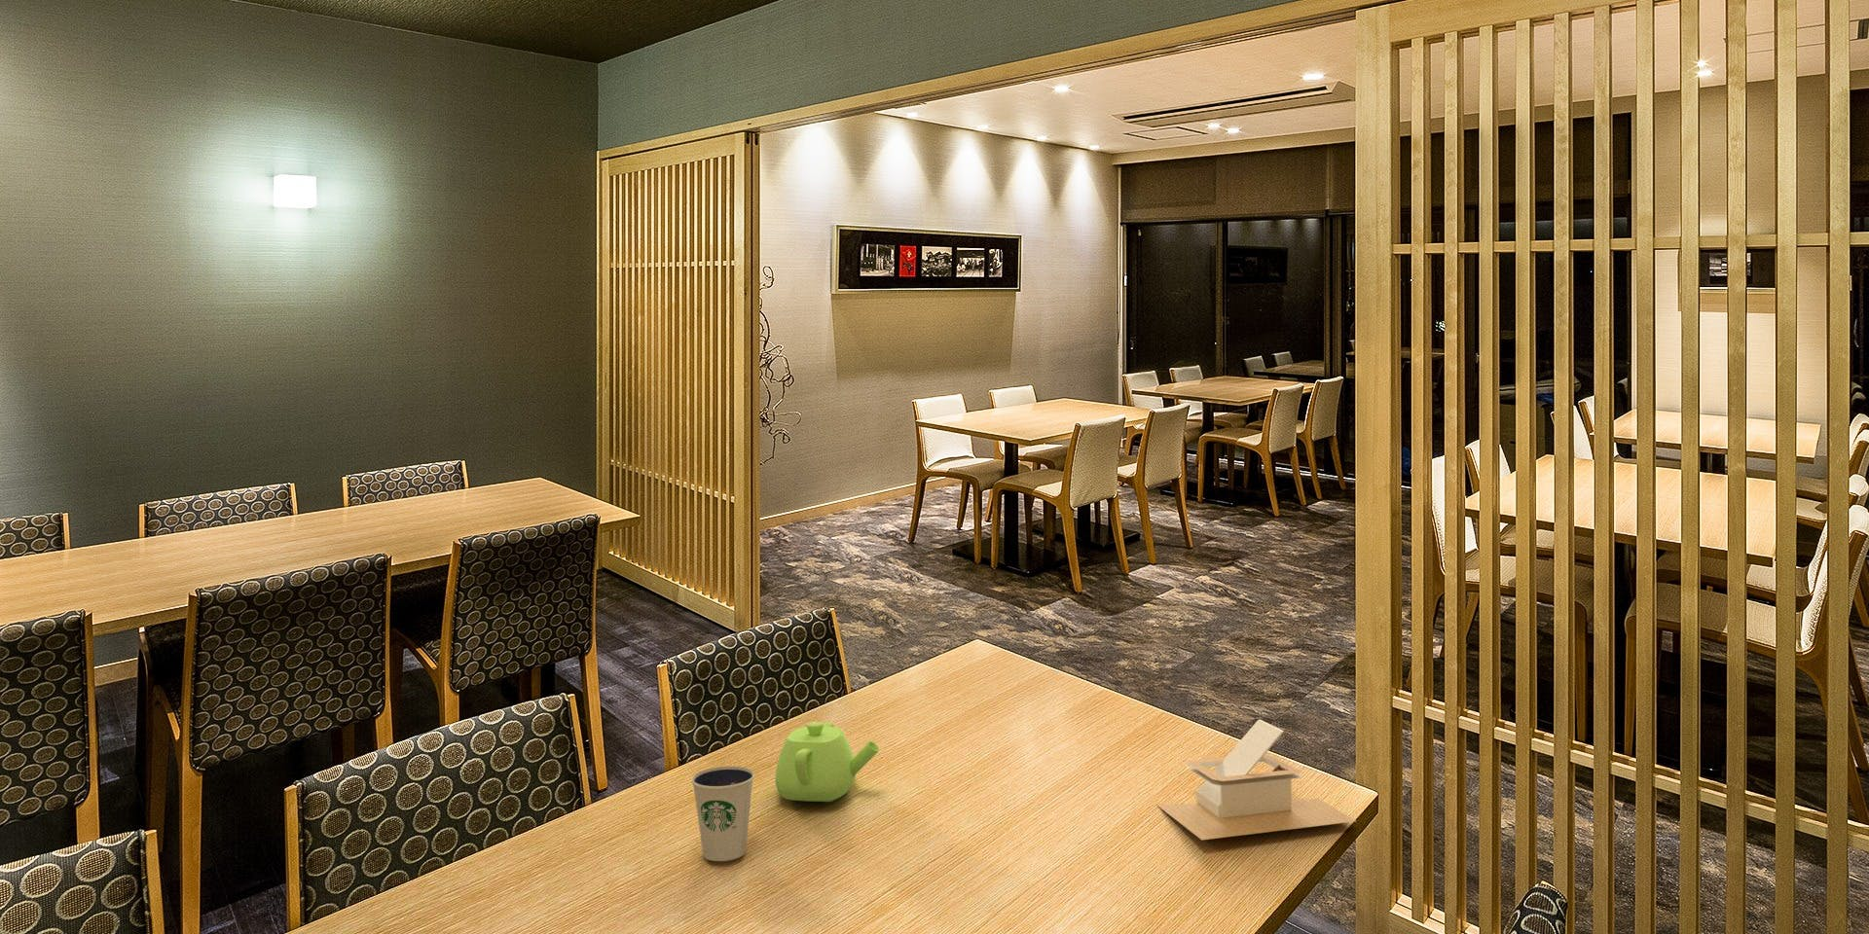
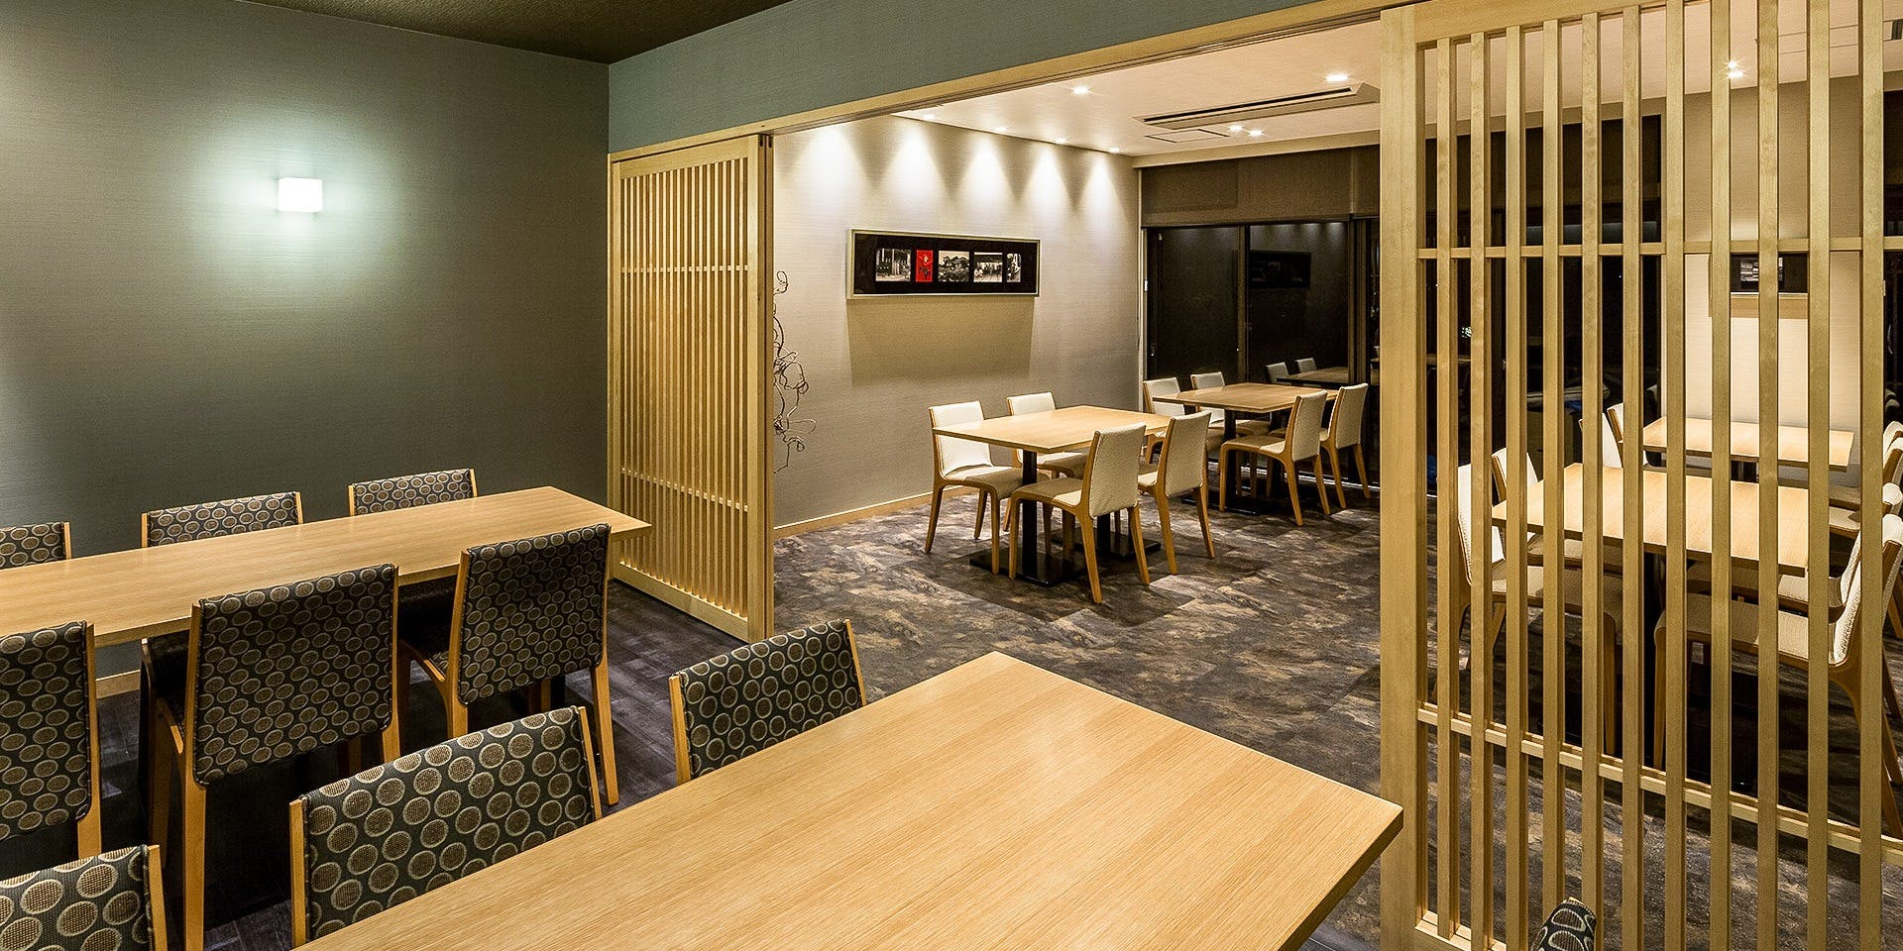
- dixie cup (724, 815)
- napkin holder (1243, 767)
- teapot (827, 758)
